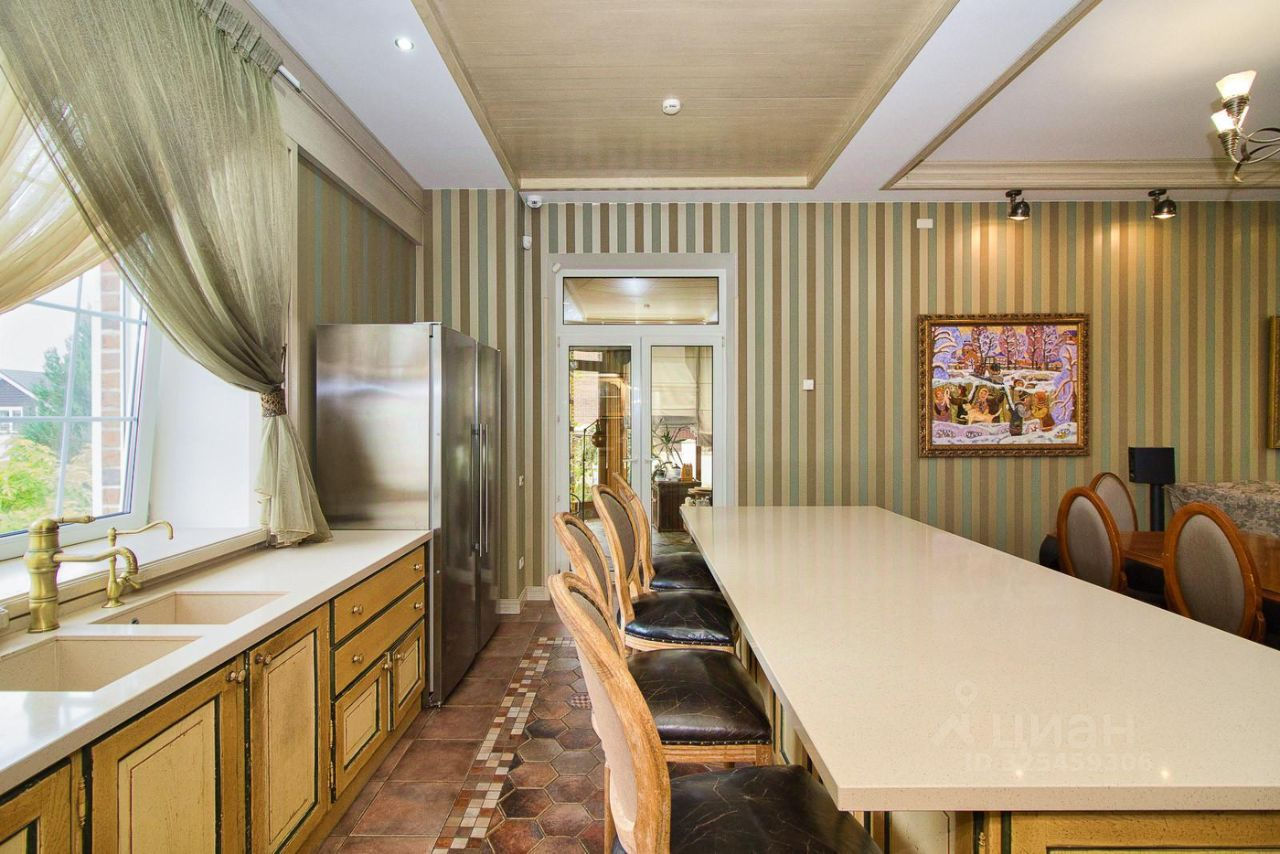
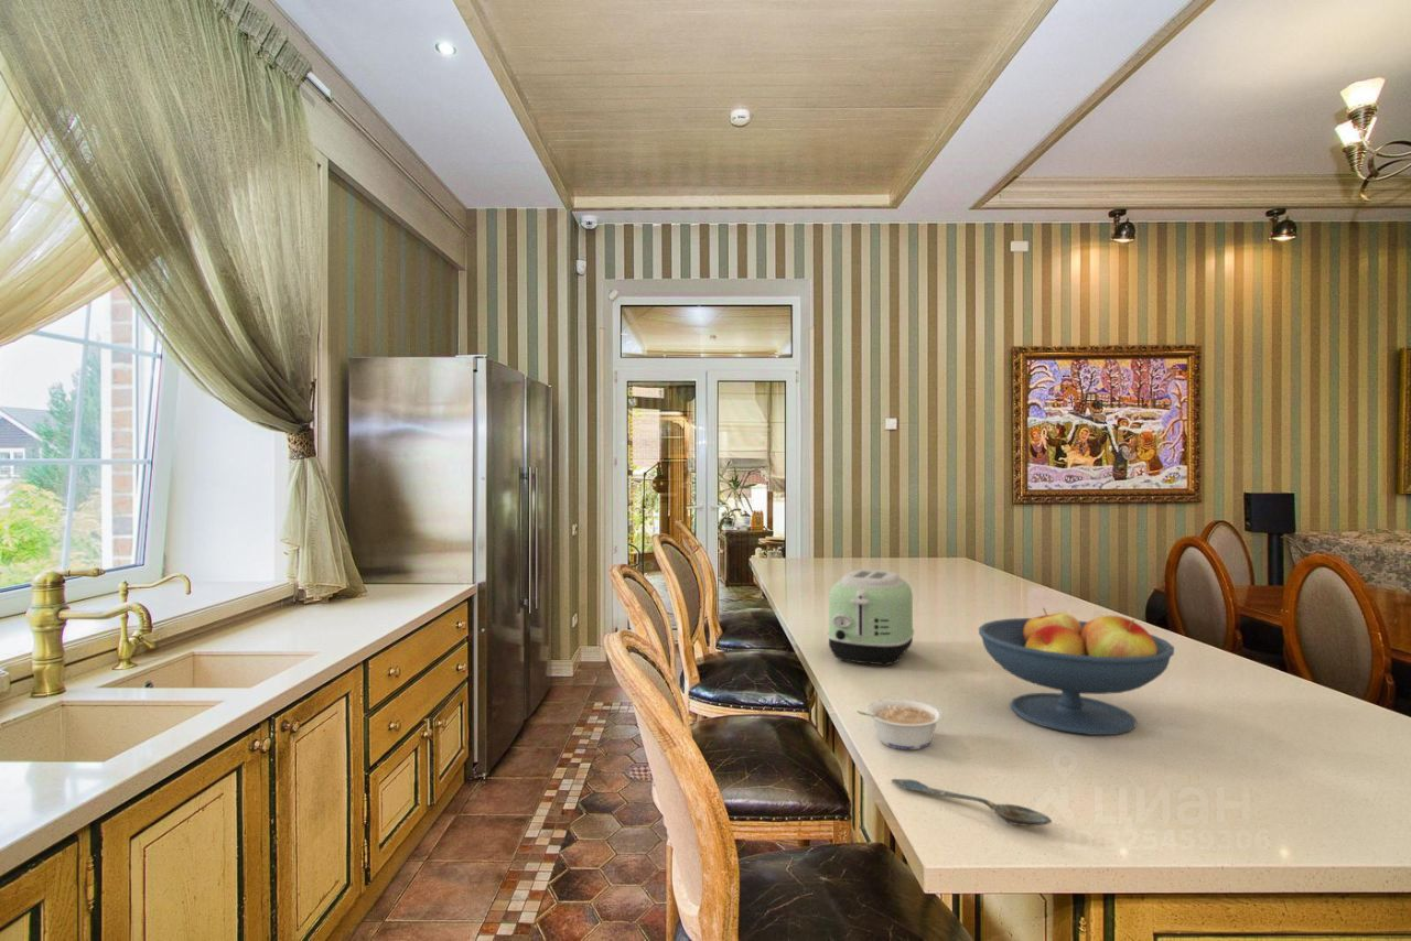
+ spoon (965, 798)
+ fruit bowl (1070, 661)
+ legume (903, 723)
+ toaster (870, 615)
